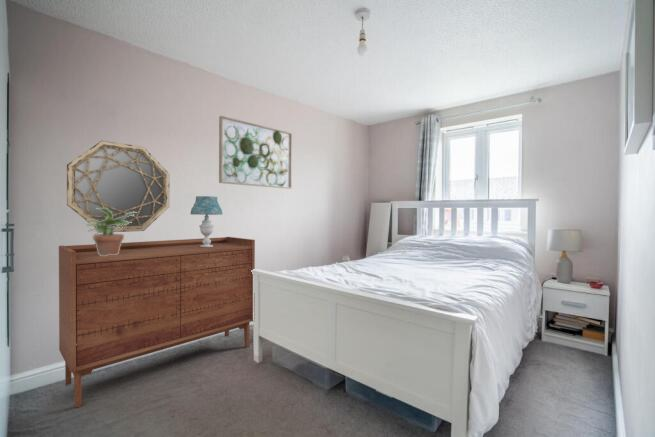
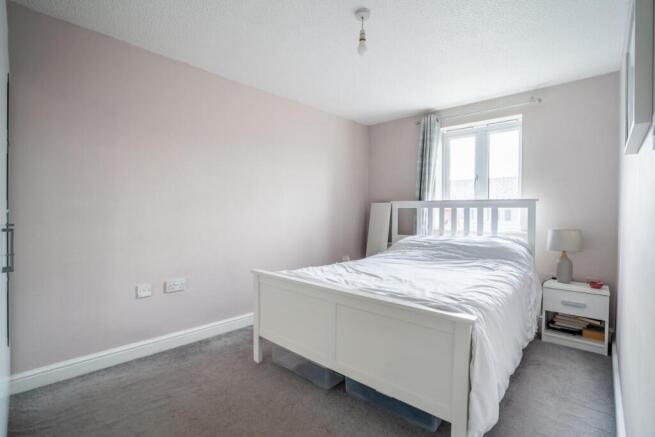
- wall art (259, 155)
- potted plant (111, 230)
- home mirror (122, 187)
- table lamp (206, 221)
- sideboard (169, 303)
